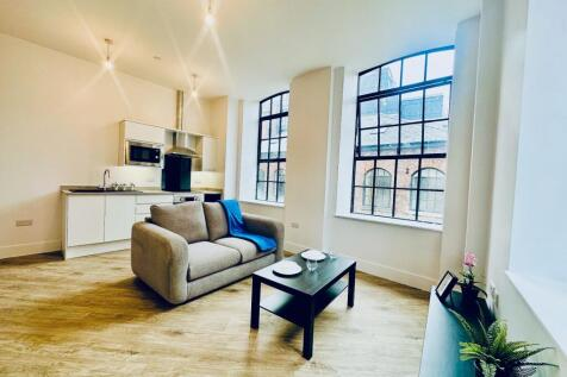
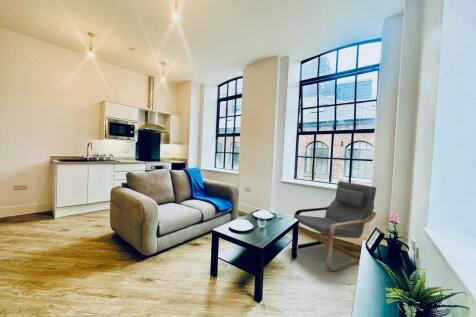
+ armchair (332, 219)
